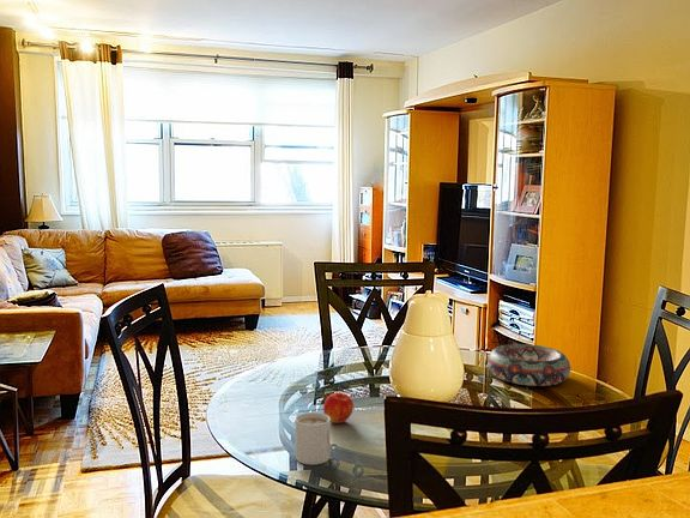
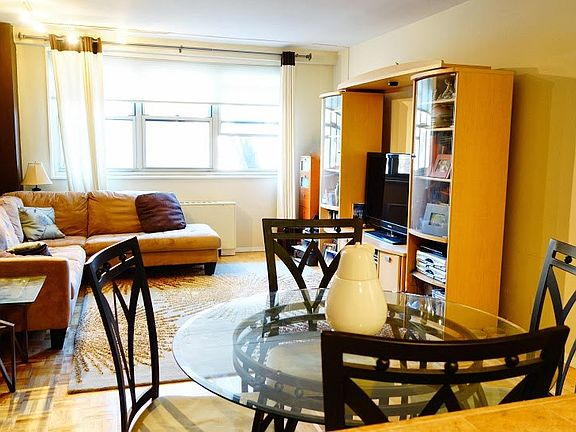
- decorative bowl (528, 365)
- apple (338, 408)
- mug (313, 434)
